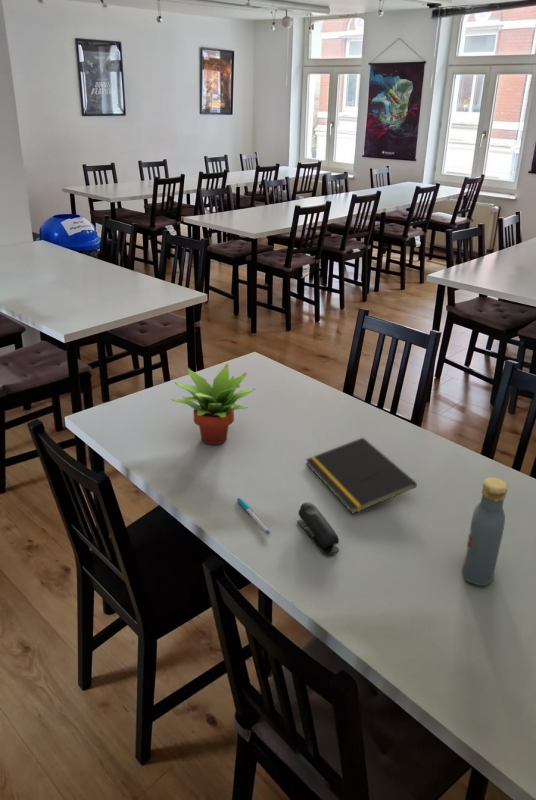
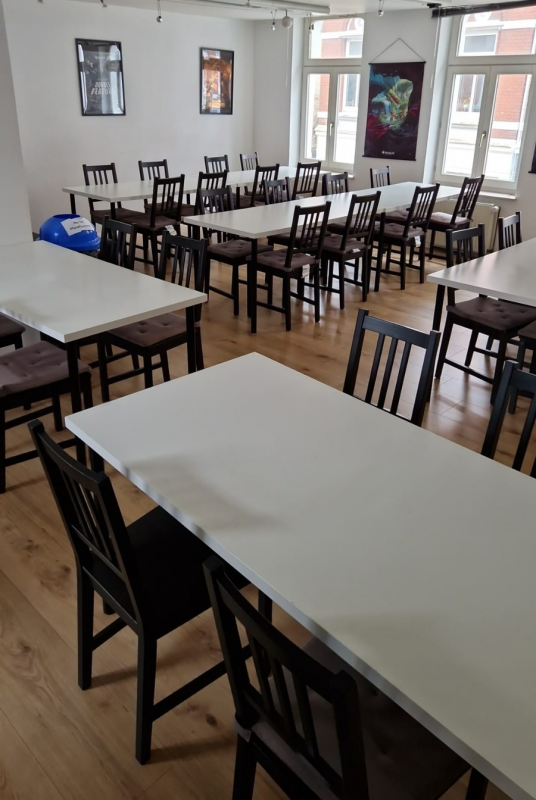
- pen (253, 515)
- notepad (358, 472)
- vodka (486, 528)
- stapler (318, 526)
- succulent plant (216, 405)
